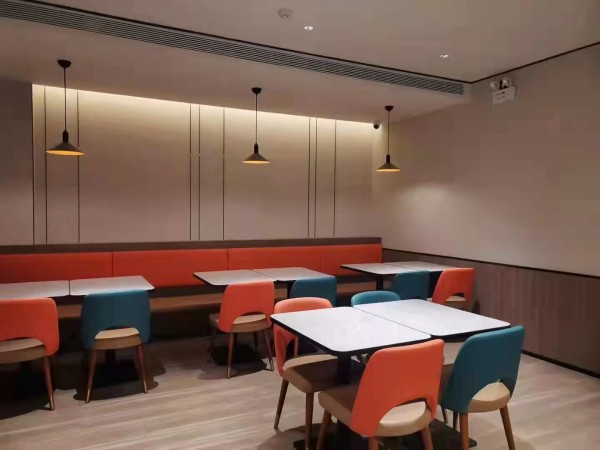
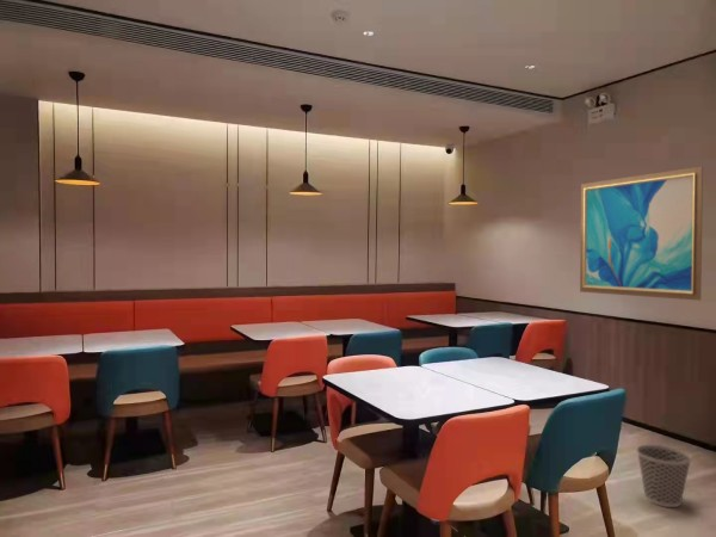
+ wall art (634, 235)
+ wastebasket (662, 476)
